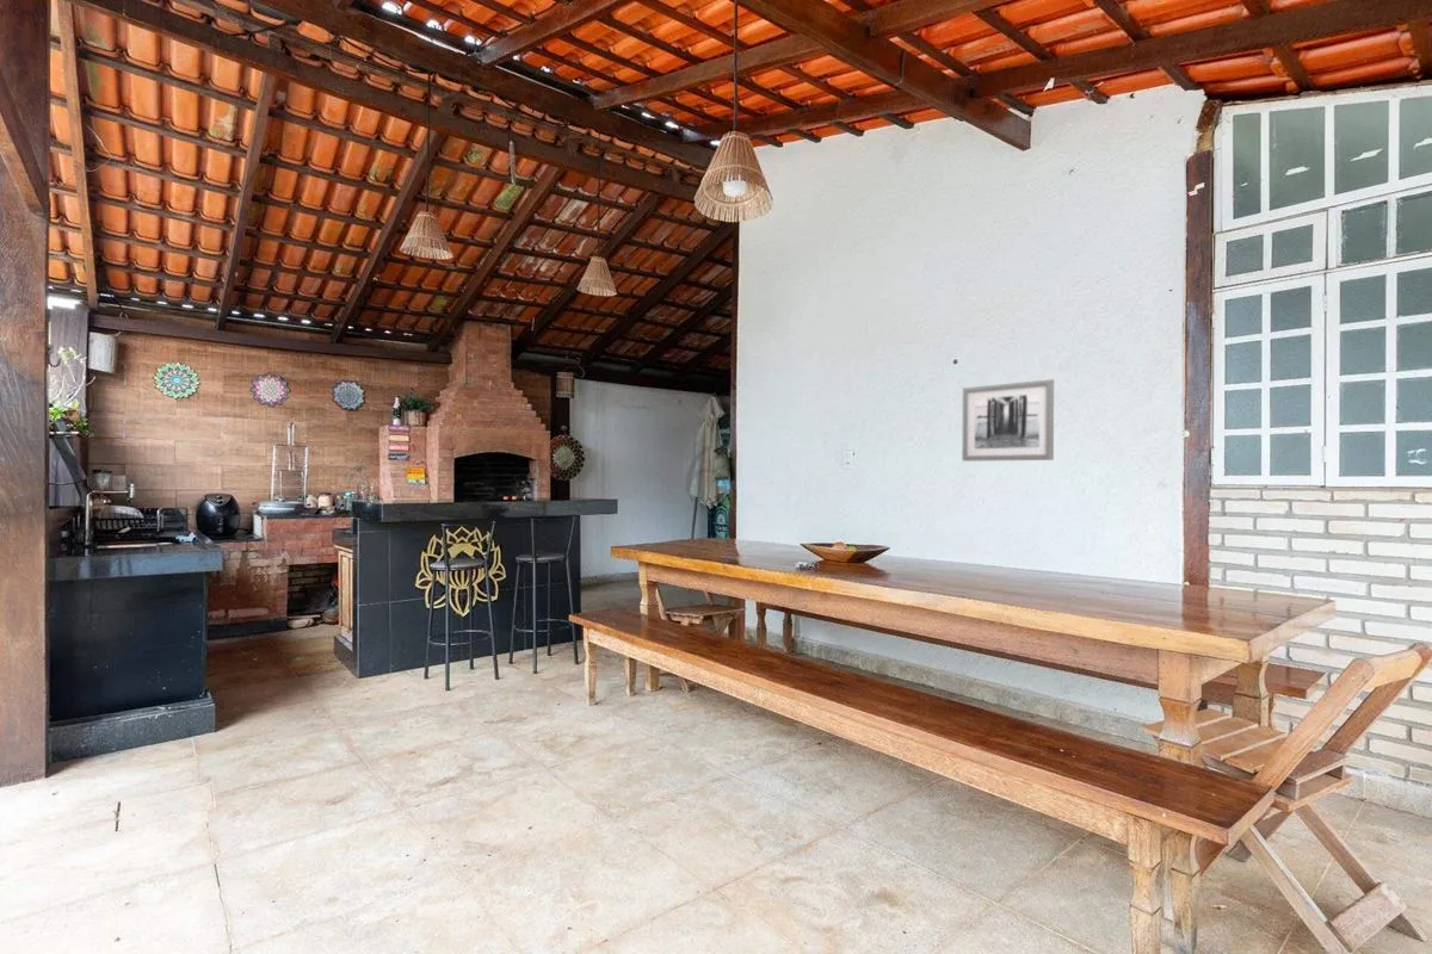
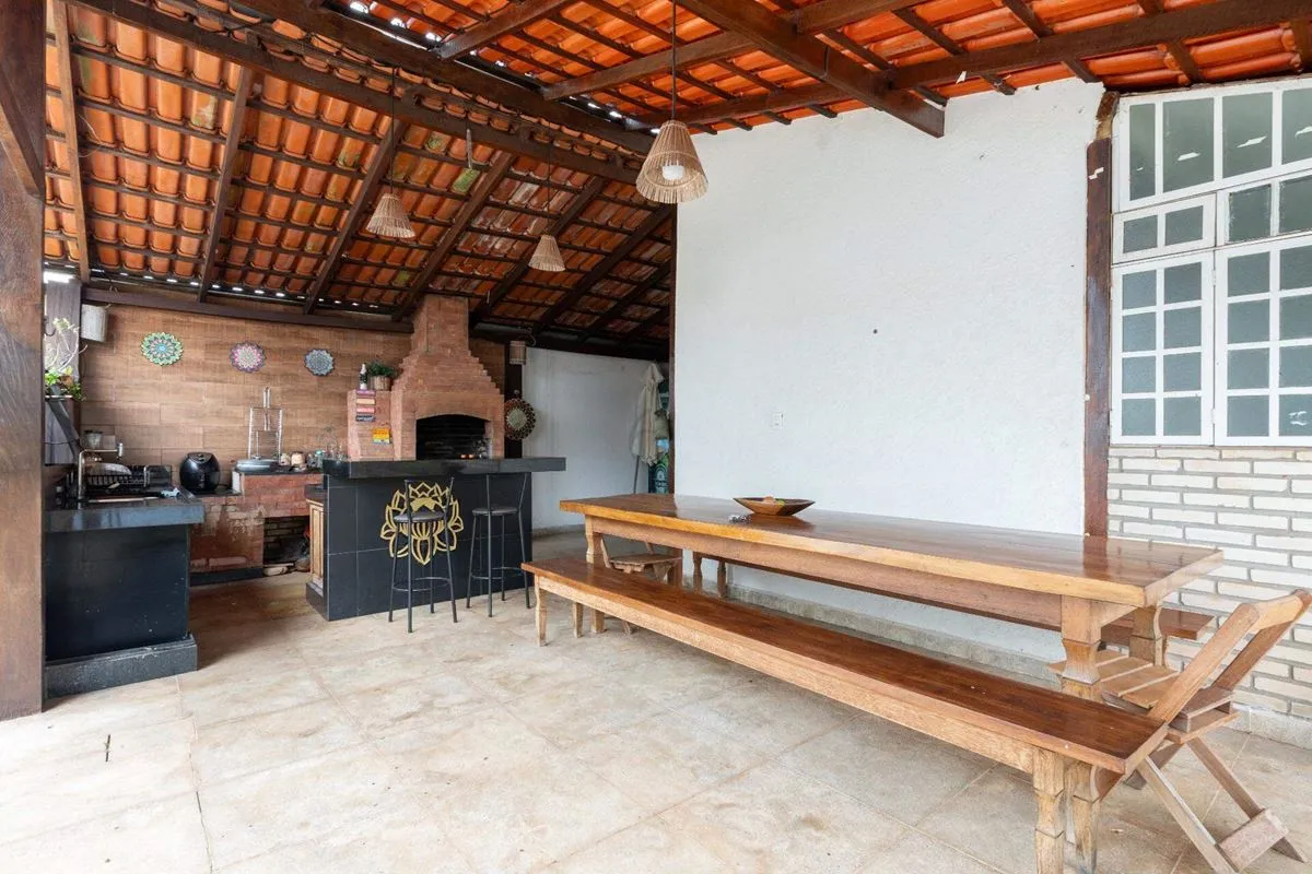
- wall art (1005, 422)
